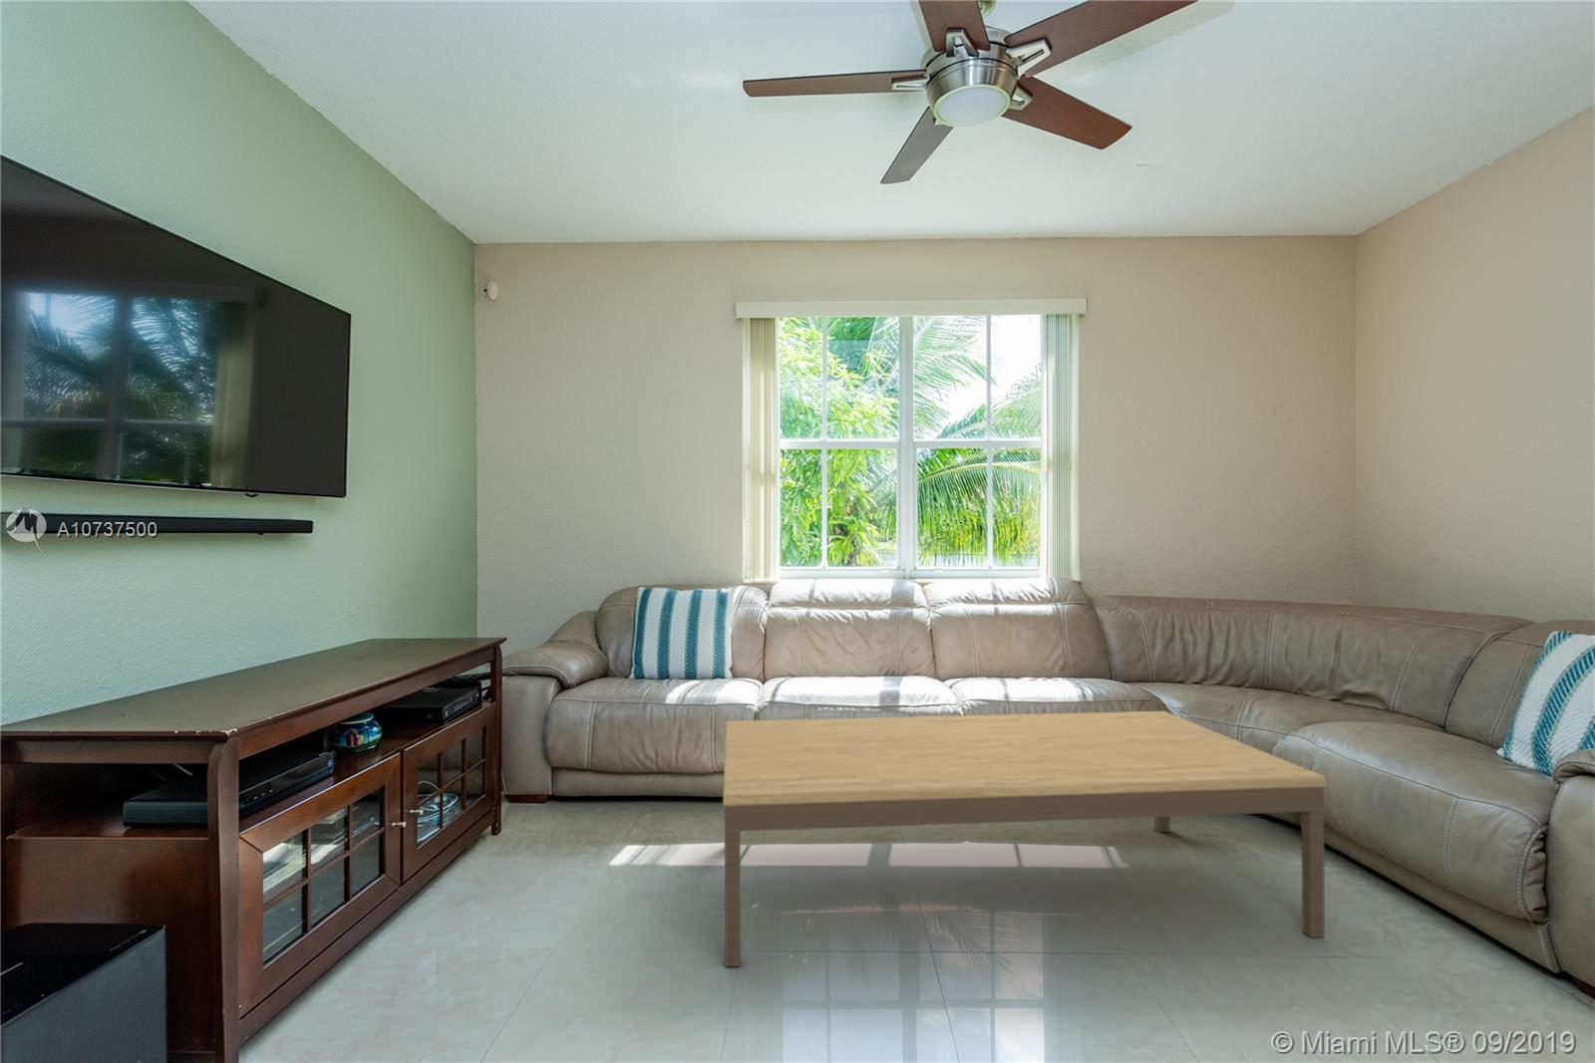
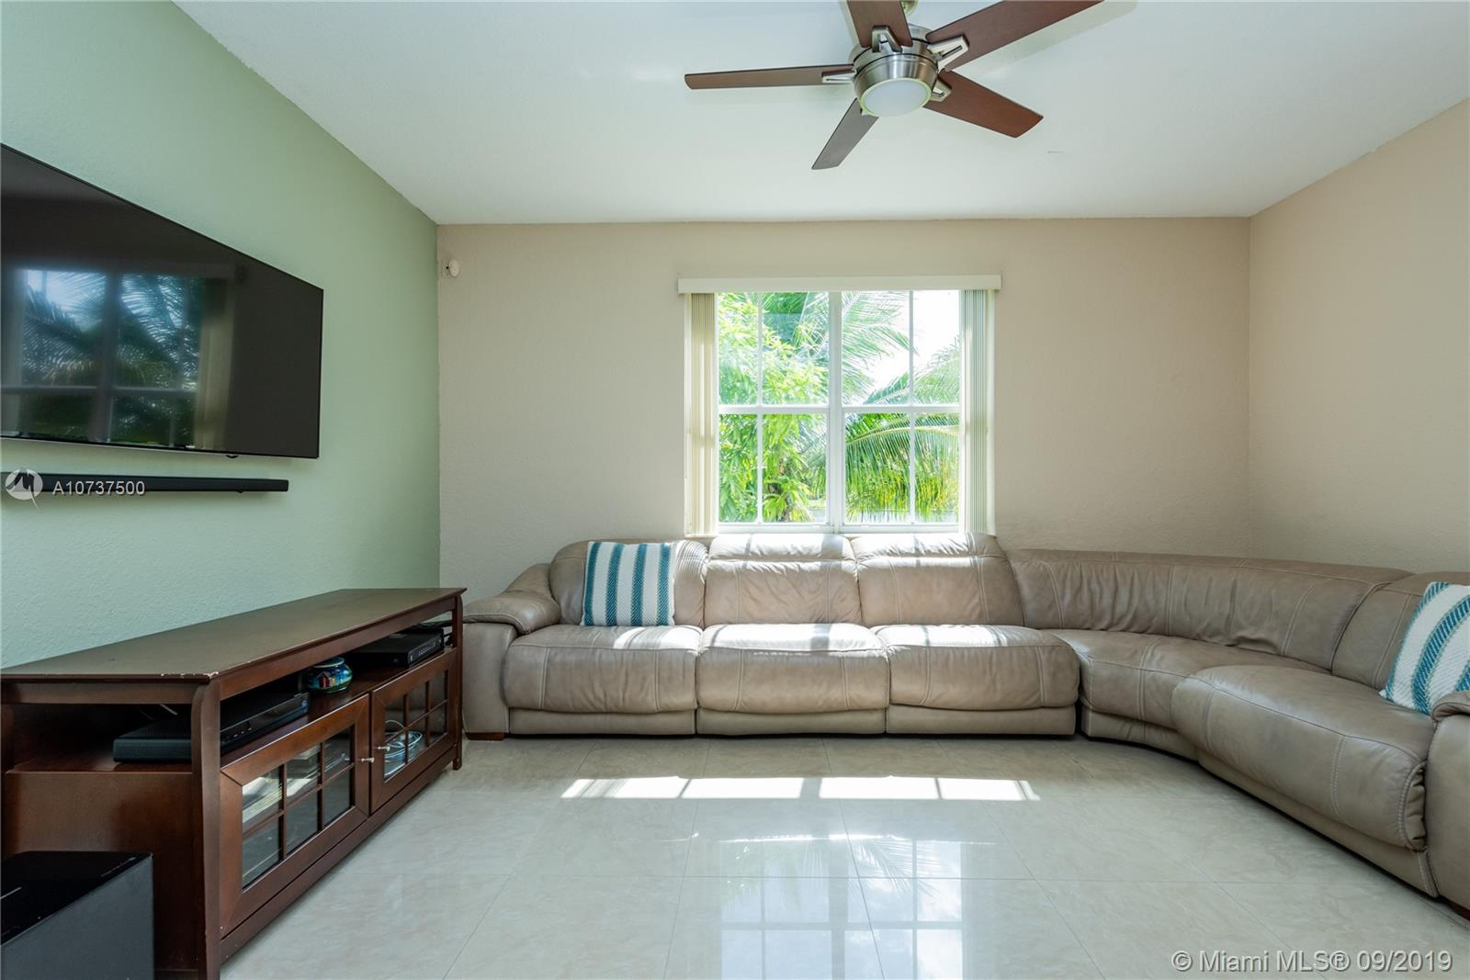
- coffee table (986, 814)
